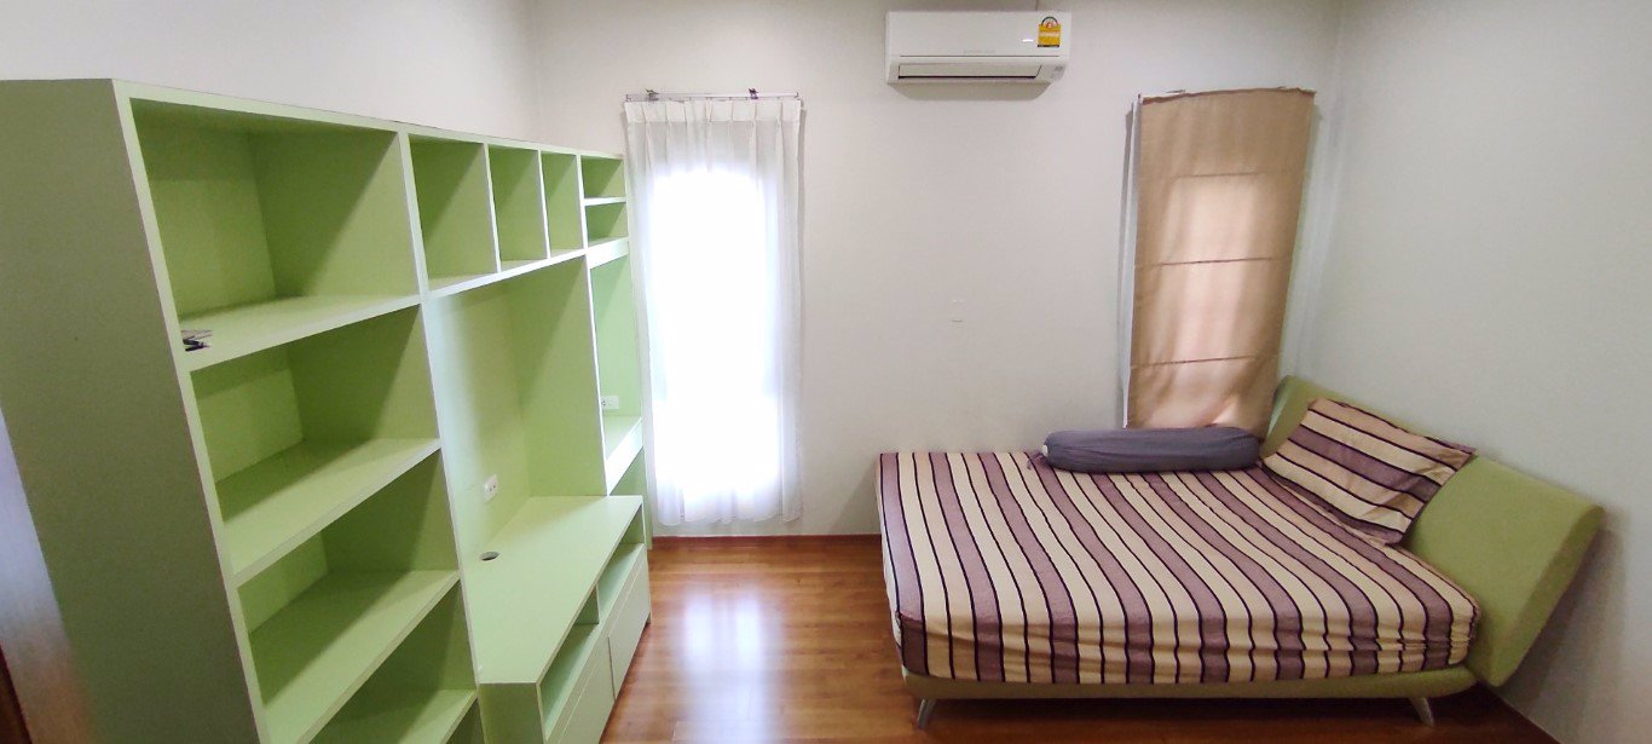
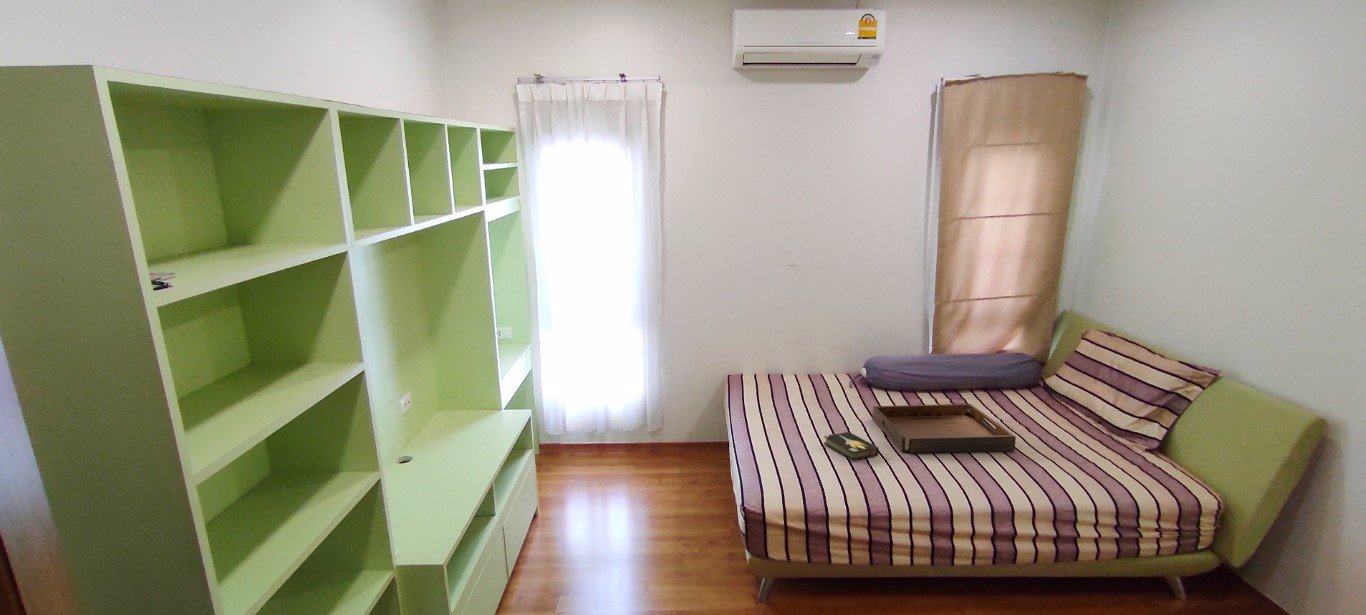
+ serving tray (938, 426)
+ hardback book (850, 444)
